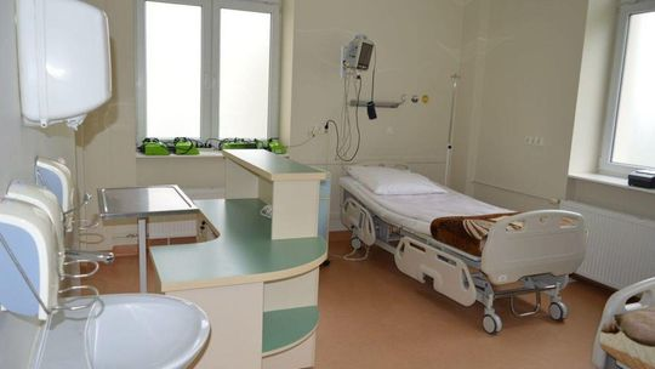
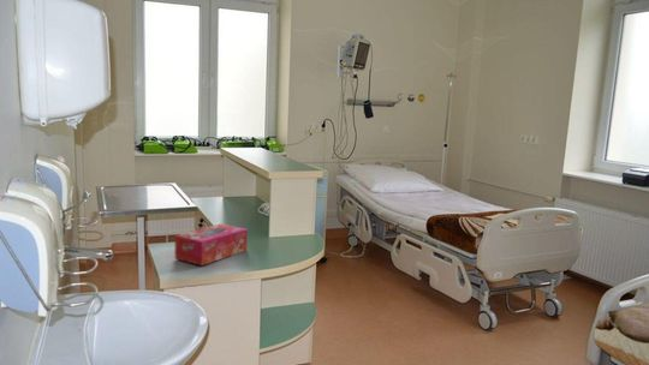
+ tissue box (212, 243)
